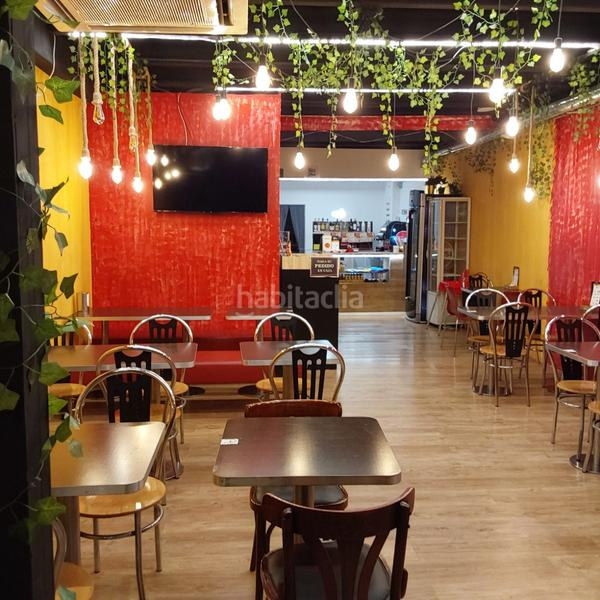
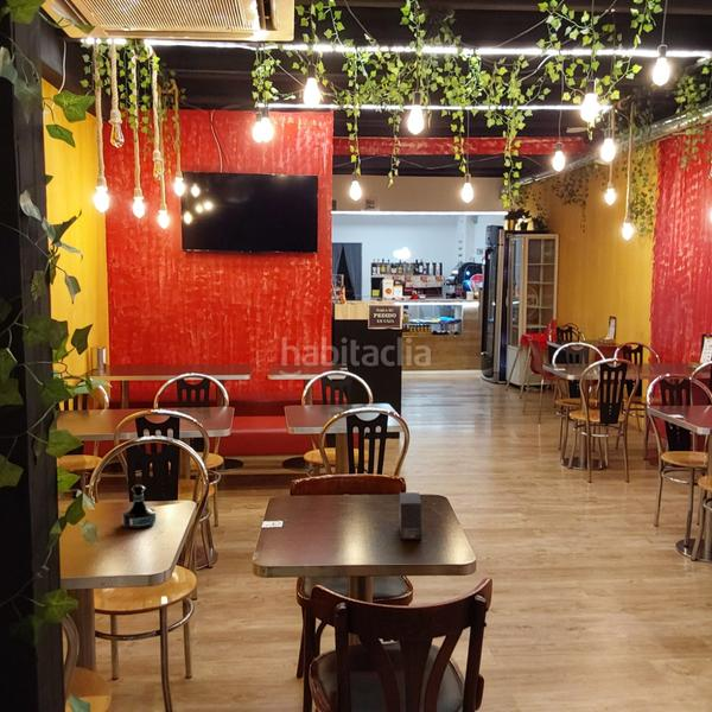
+ tequila bottle (139, 504)
+ small box (409, 515)
